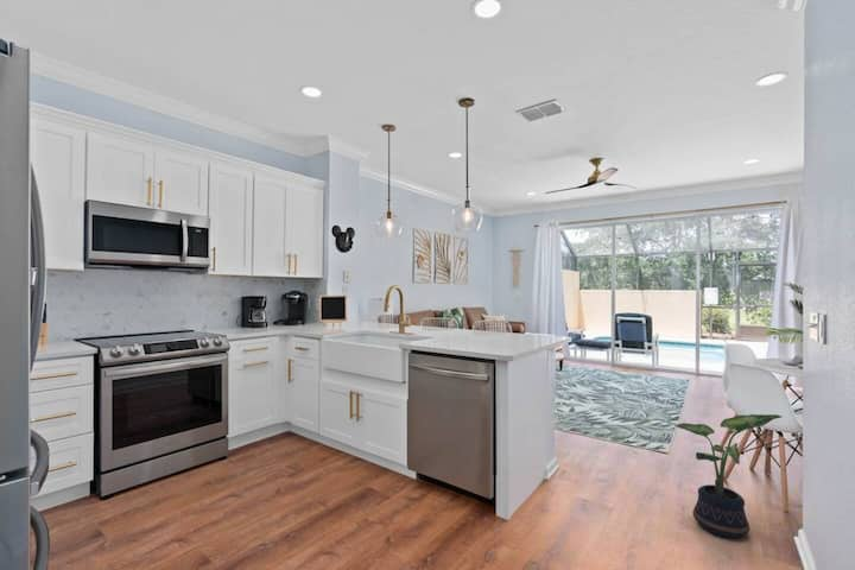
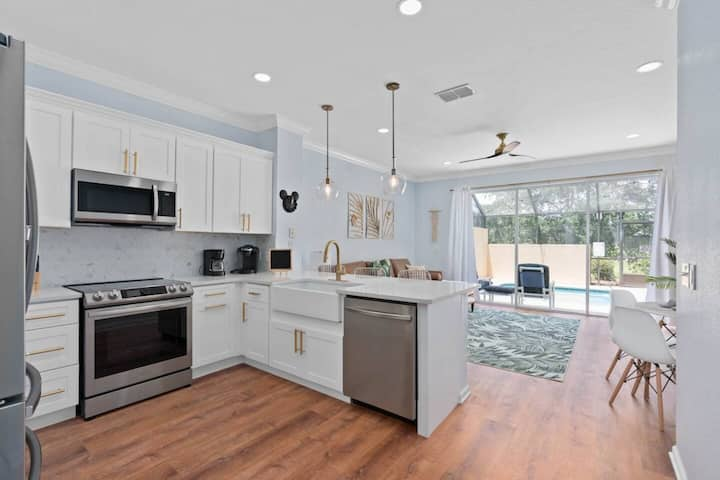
- potted plant (723, 473)
